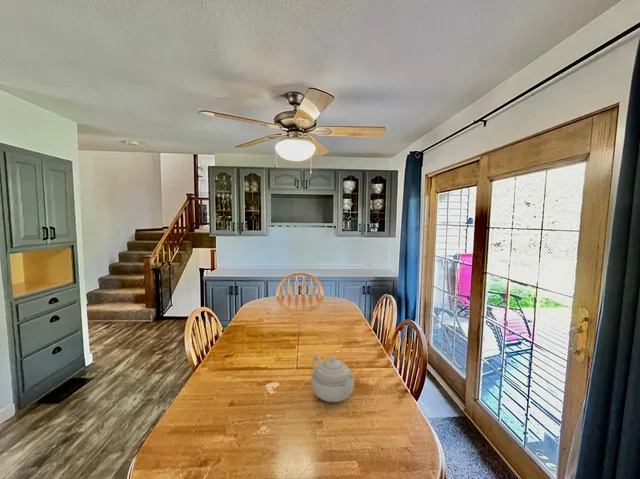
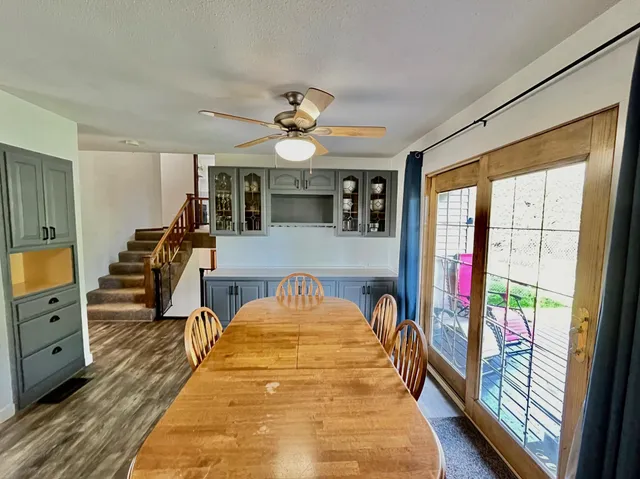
- teapot (331, 376)
